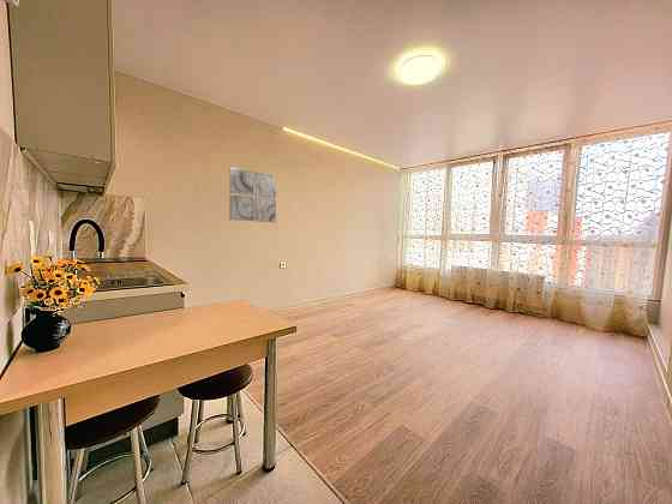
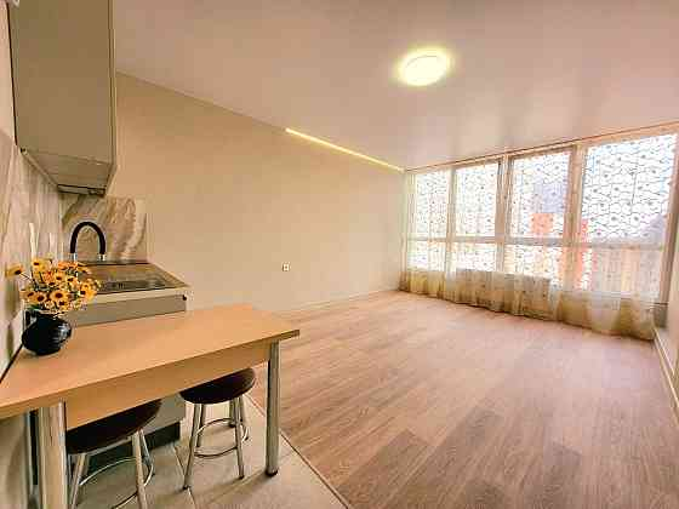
- wall art (253, 197)
